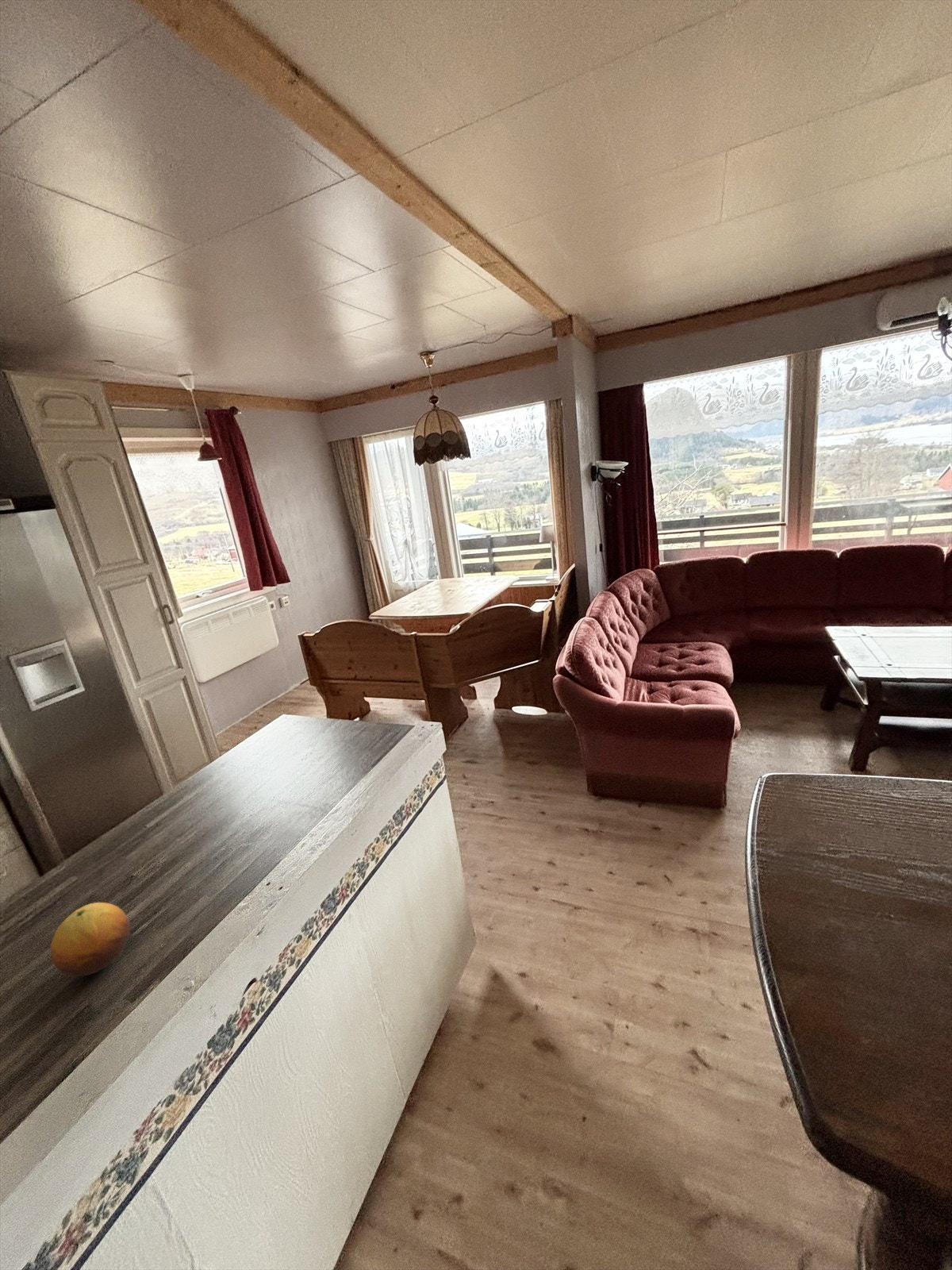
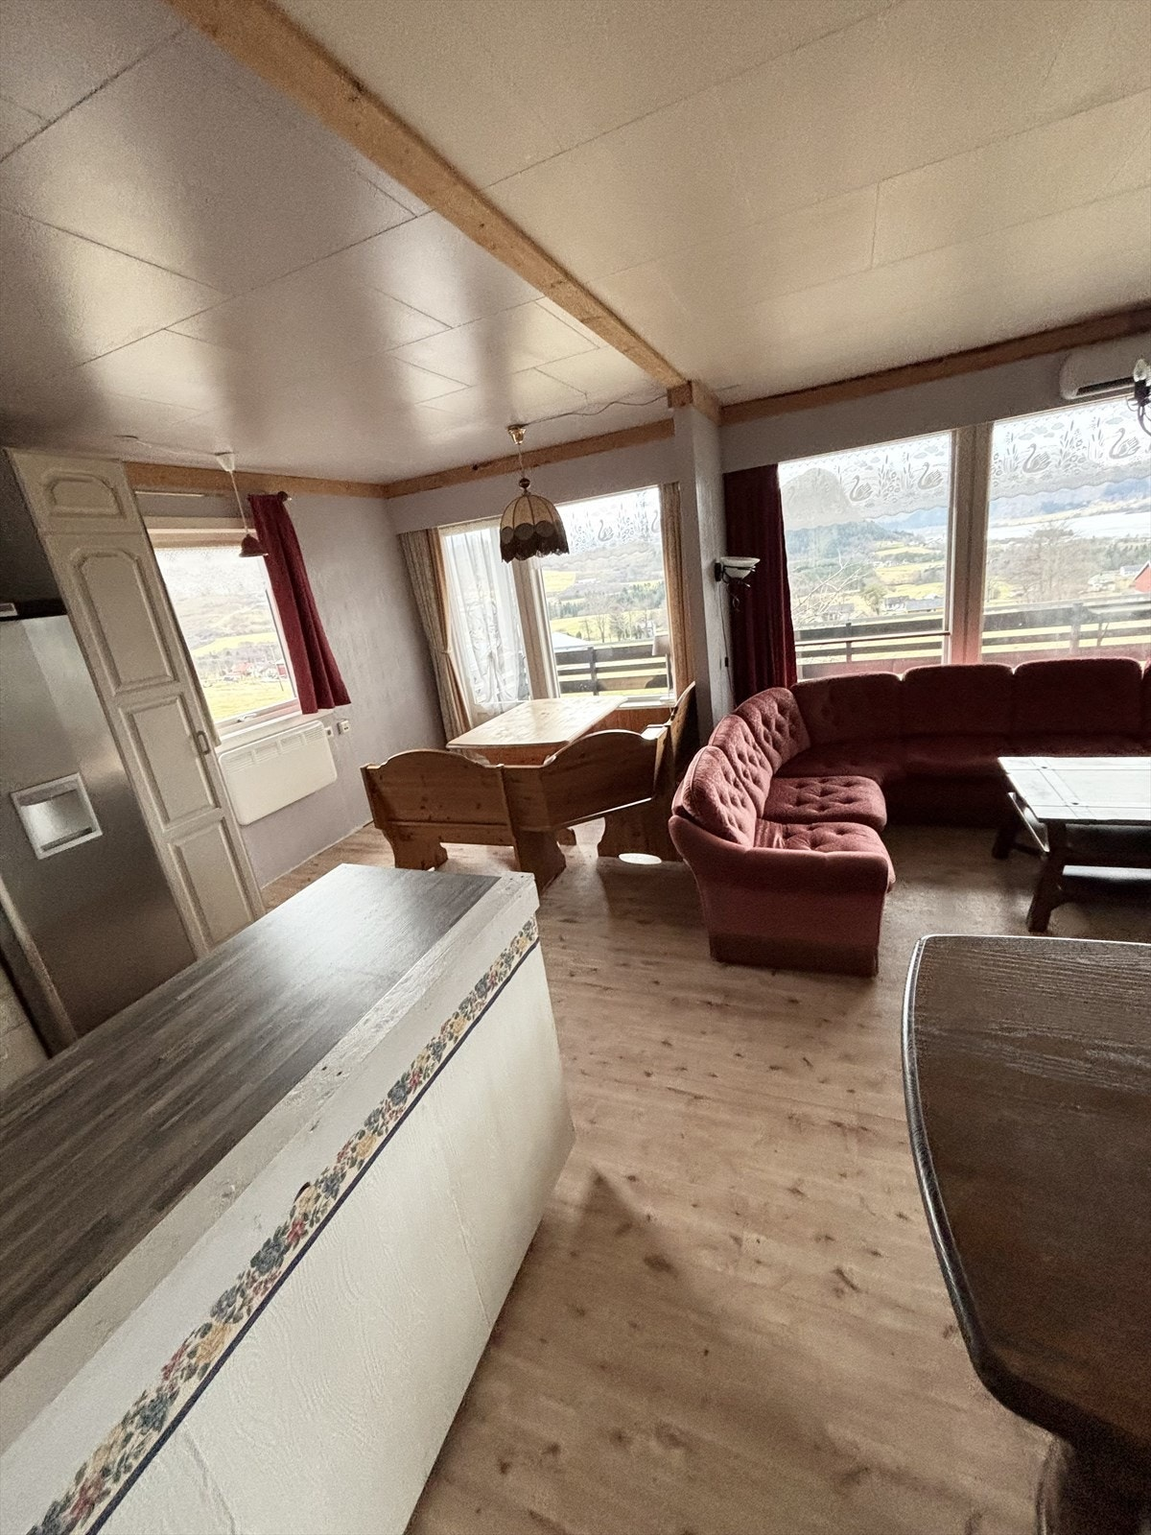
- fruit (91, 937)
